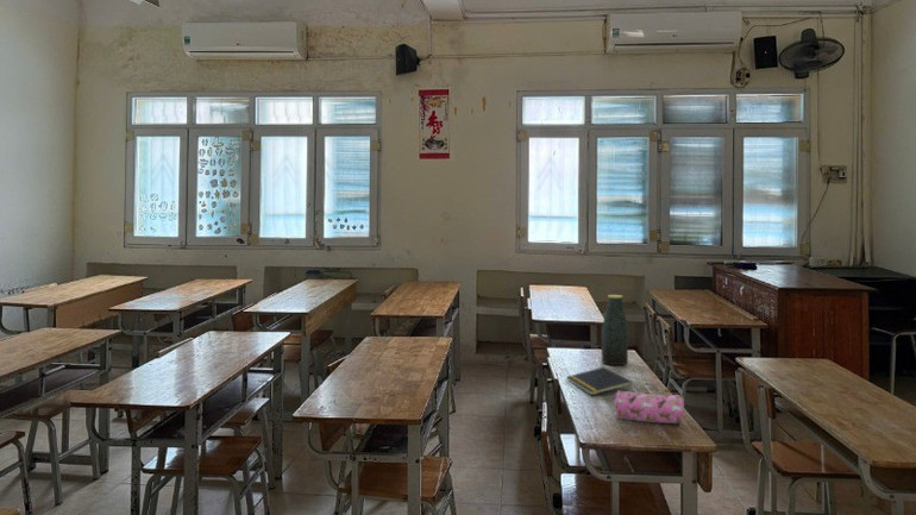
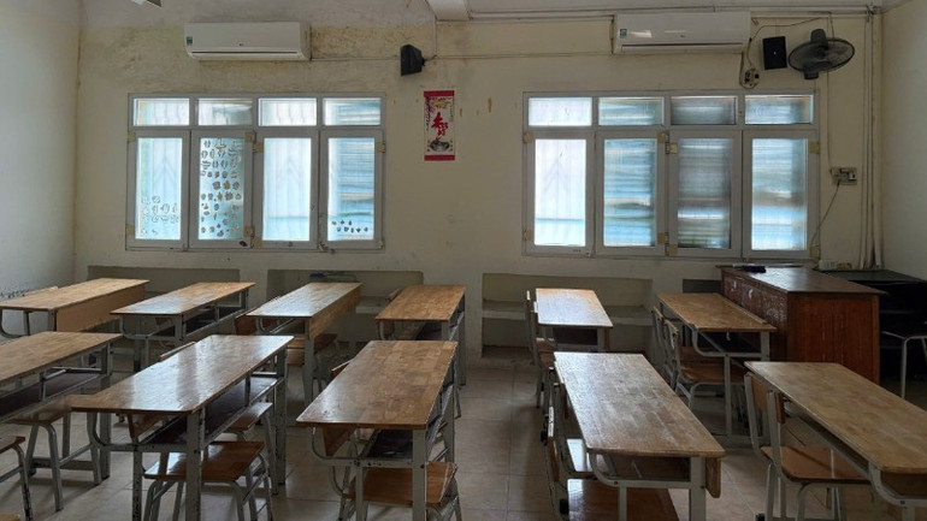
- pencil case (647, 406)
- notepad (597, 379)
- bottle (614, 328)
